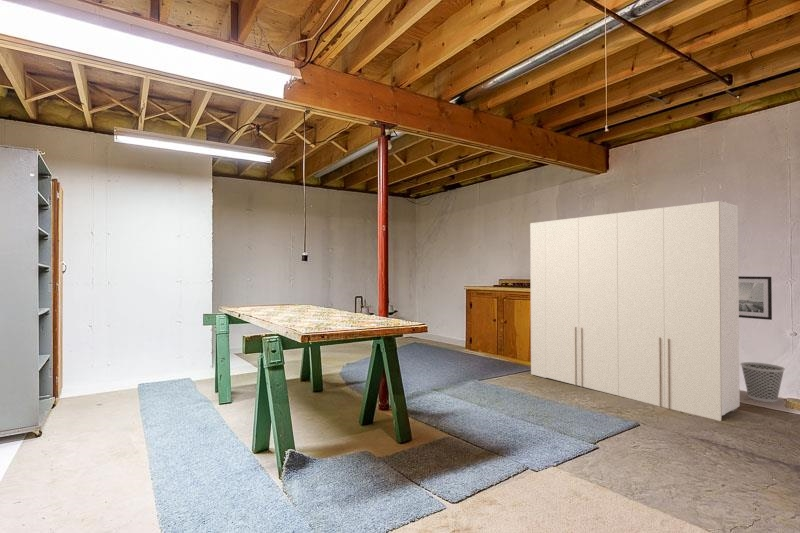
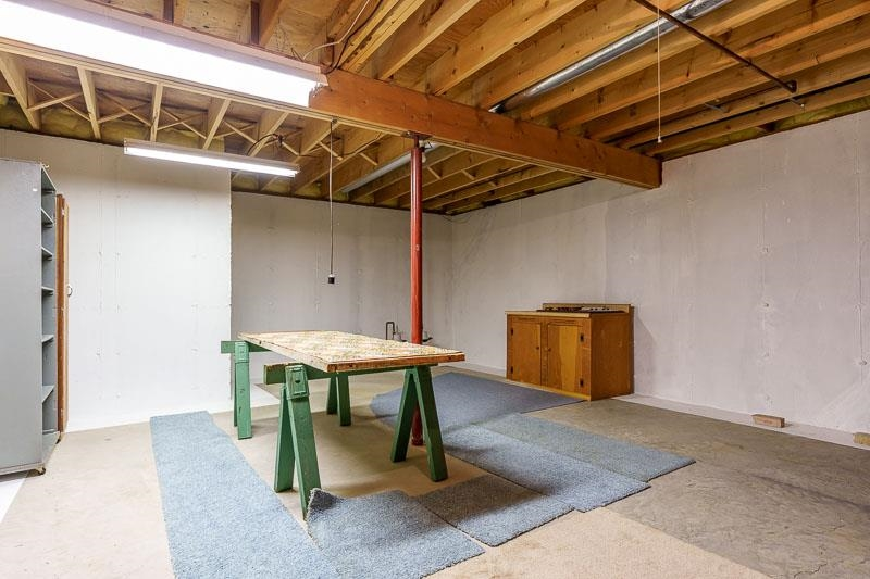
- wastebasket (762, 382)
- storage cabinet (617, 302)
- wall art (749, 297)
